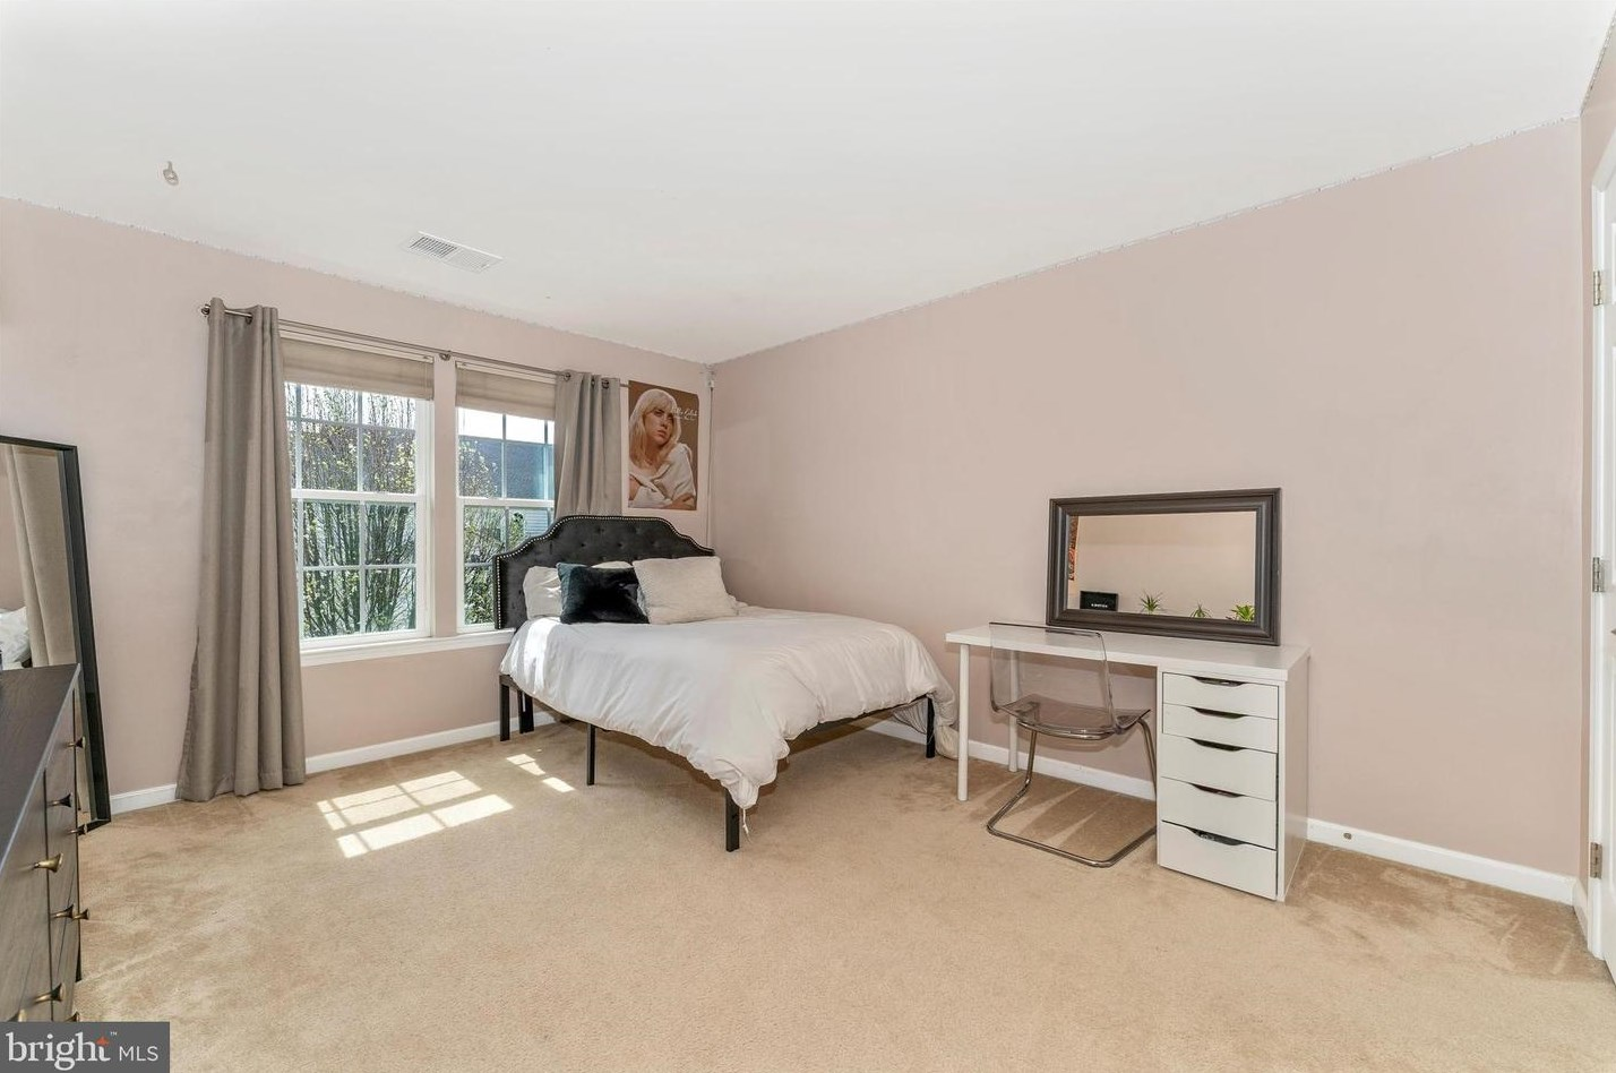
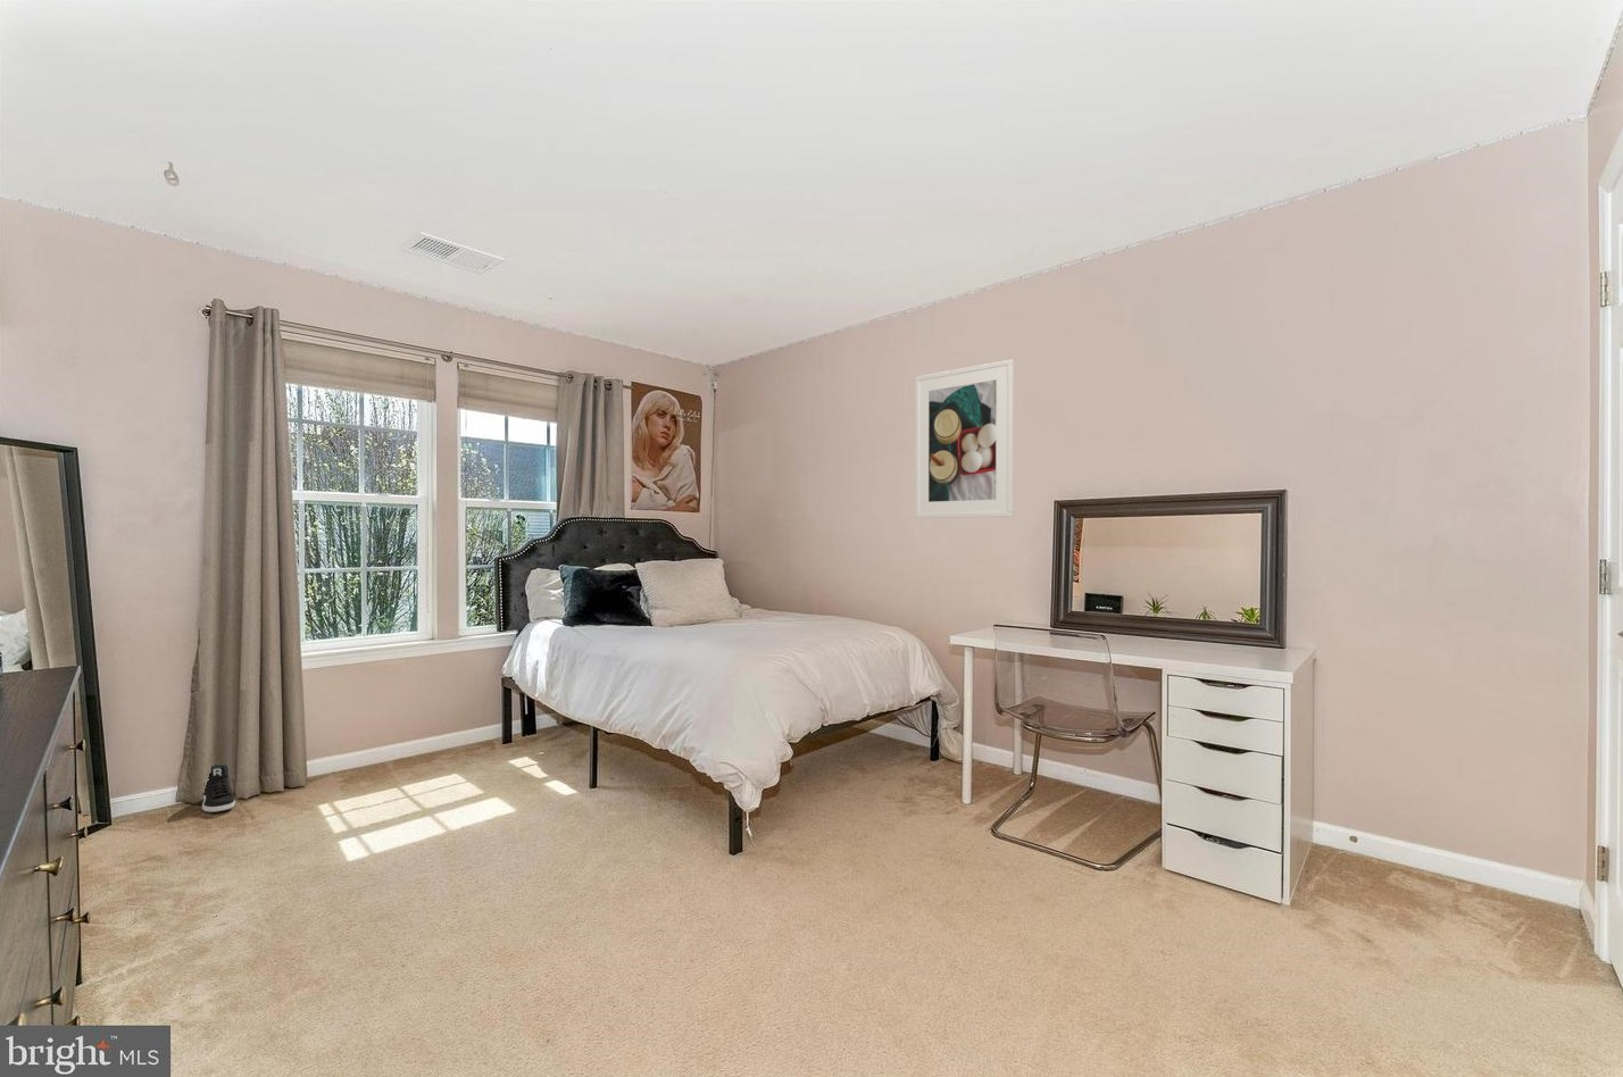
+ sneaker (216, 785)
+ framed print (962, 444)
